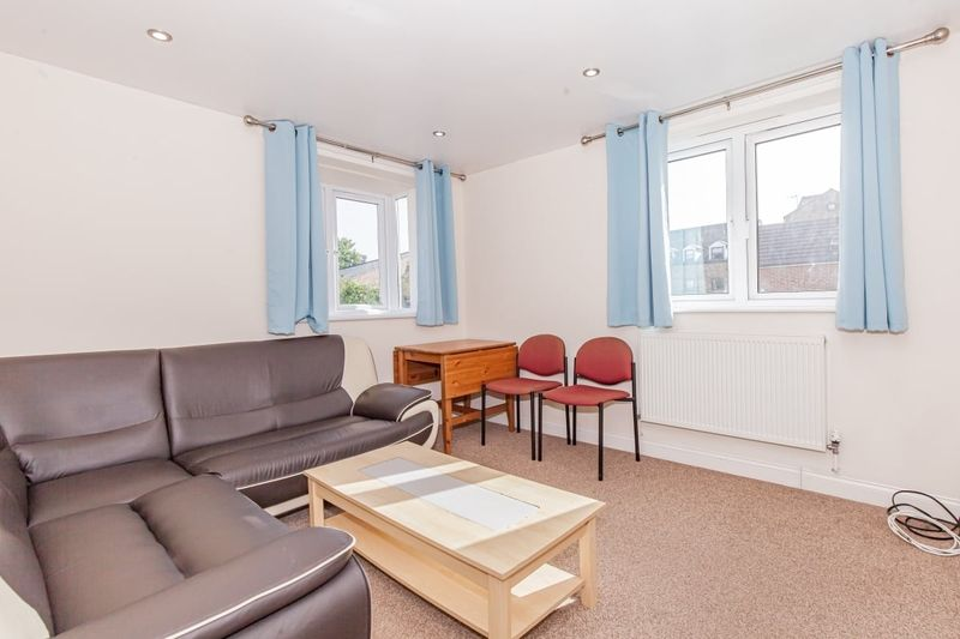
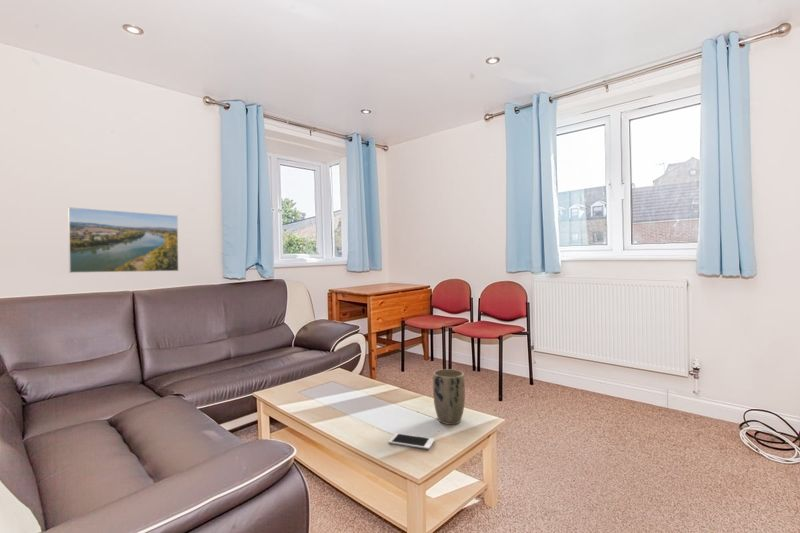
+ plant pot (449, 396)
+ cell phone (411, 440)
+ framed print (127, 241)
